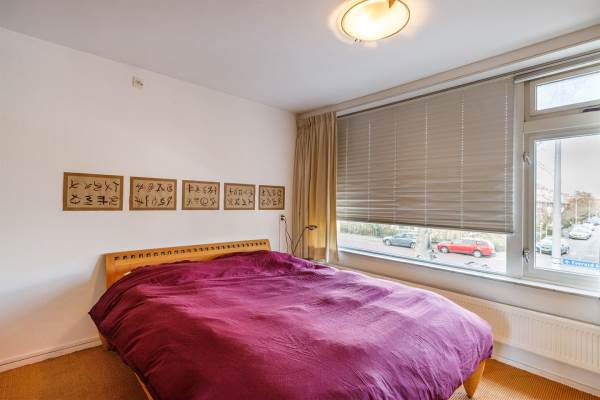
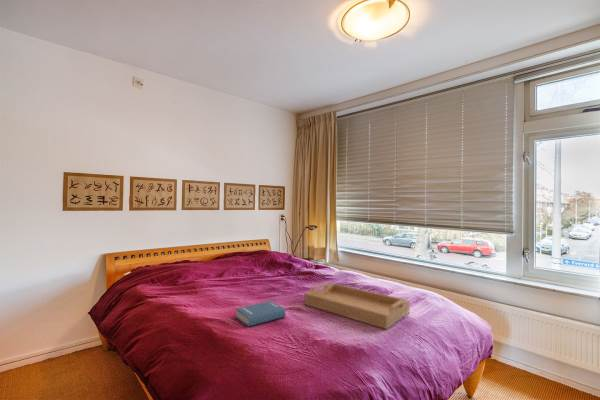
+ serving tray (355, 300)
+ book (260, 313)
